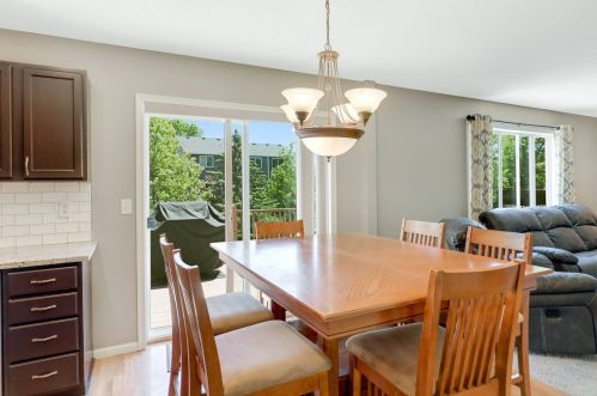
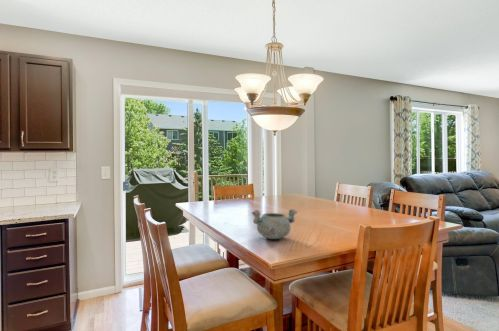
+ decorative bowl (274, 223)
